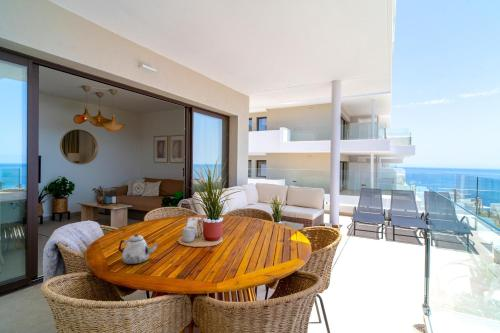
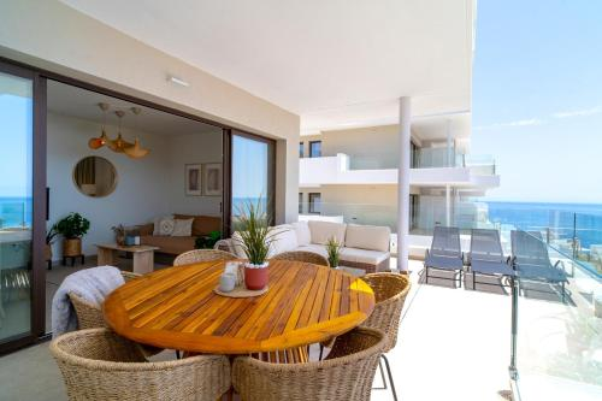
- teapot (138, 247)
